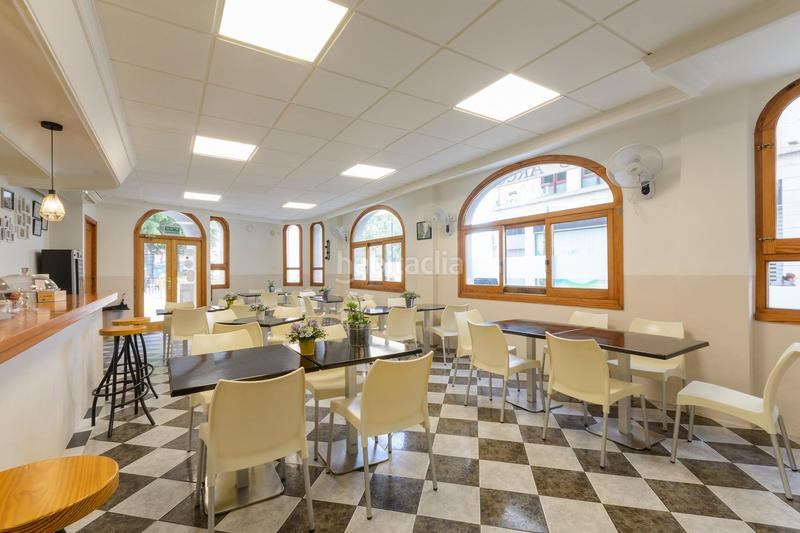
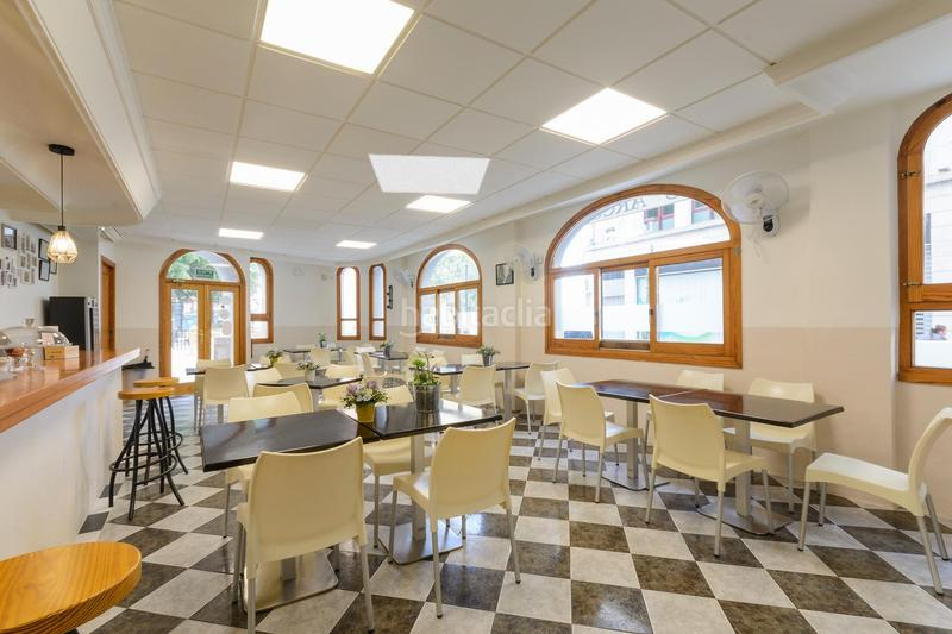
+ light panel (430, 172)
